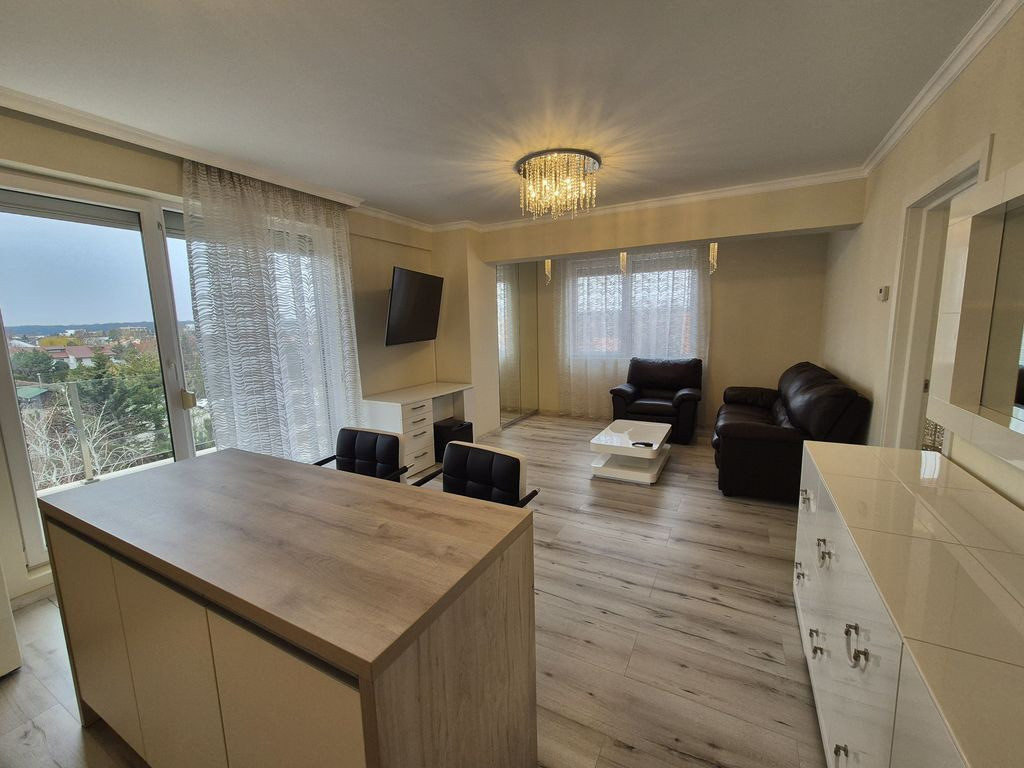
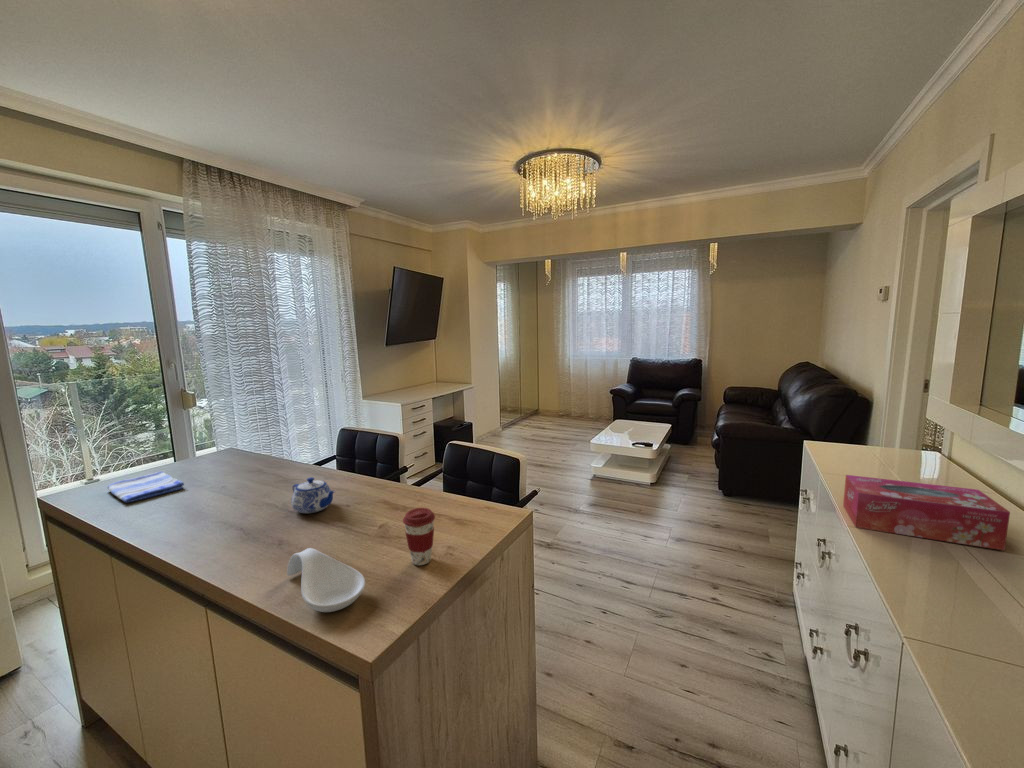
+ tissue box (916, 508)
+ dish towel (146, 485)
+ teapot (314, 493)
+ spoon rest (319, 576)
+ coffee cup (420, 536)
